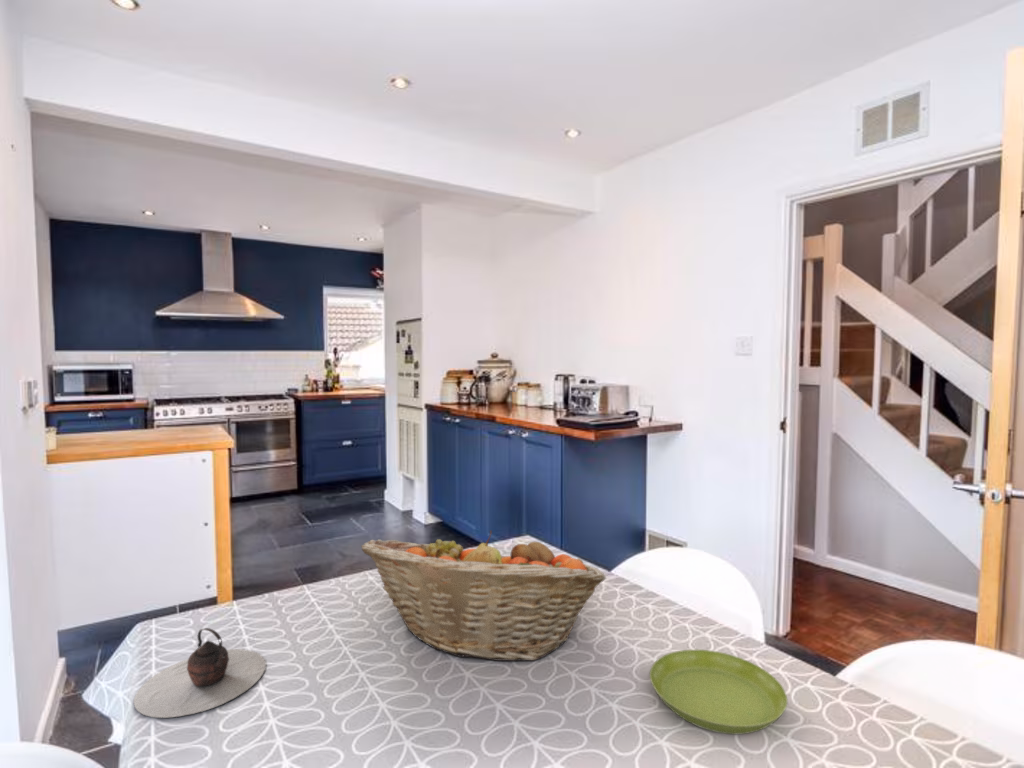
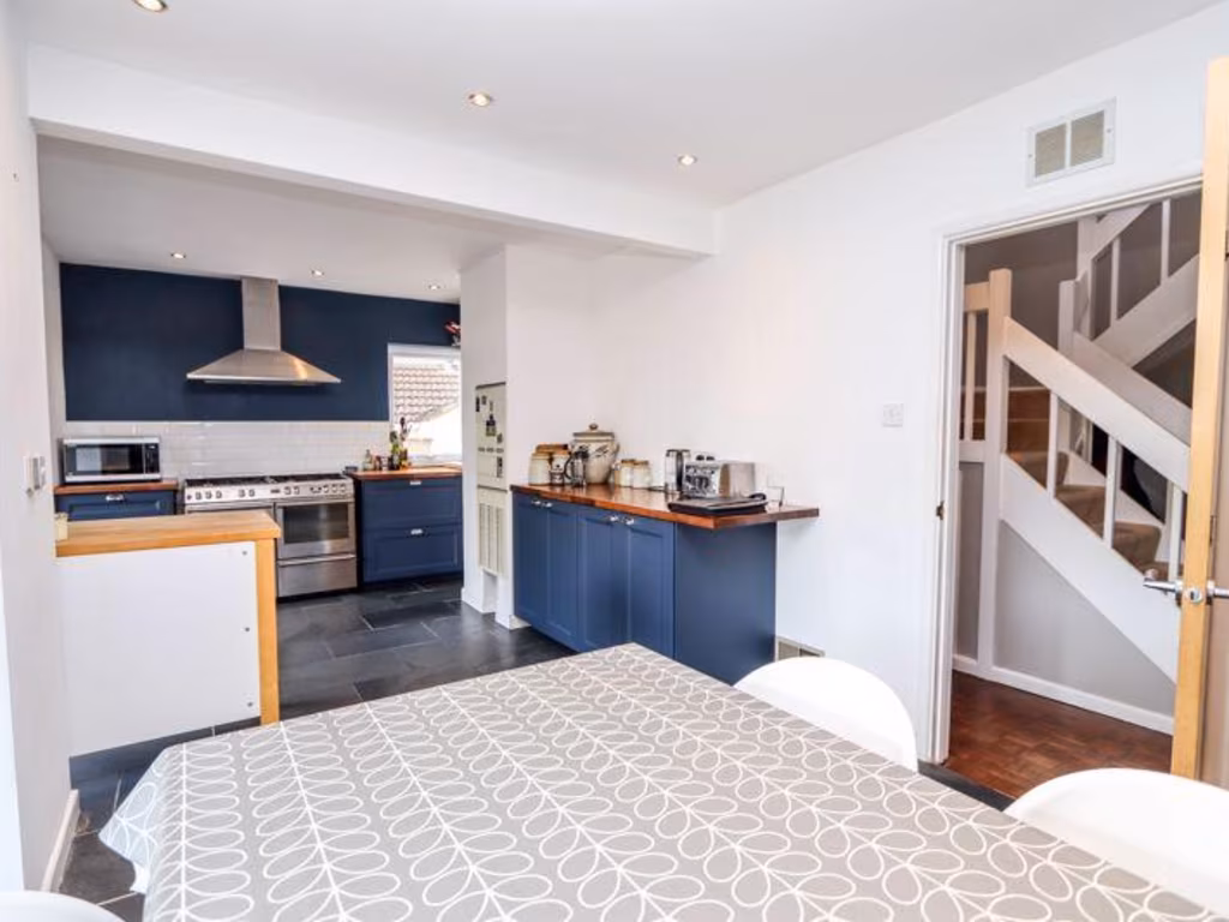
- saucer (715, 692)
- fruit basket (481, 577)
- teapot (202, 655)
